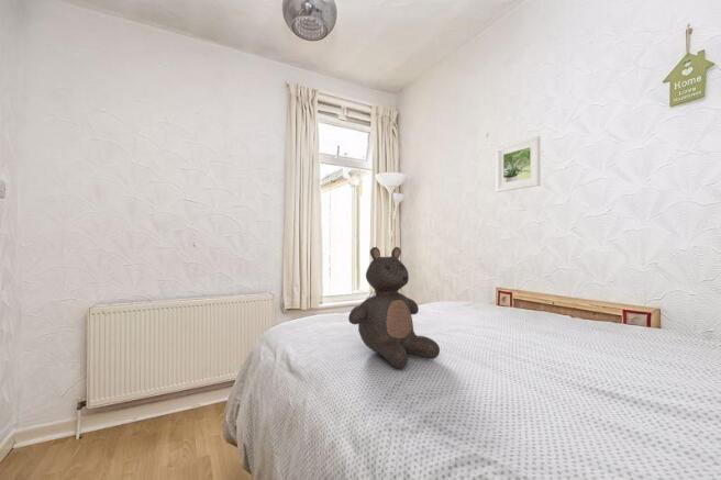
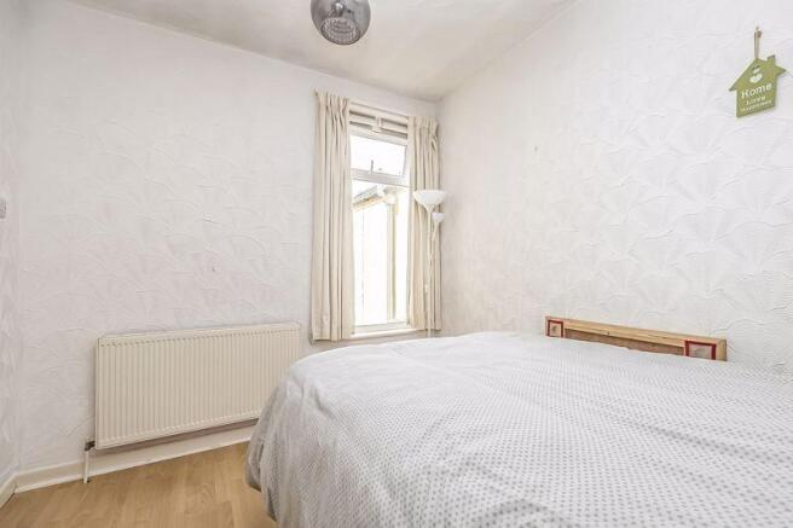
- teddy bear (396, 301)
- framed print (517, 165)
